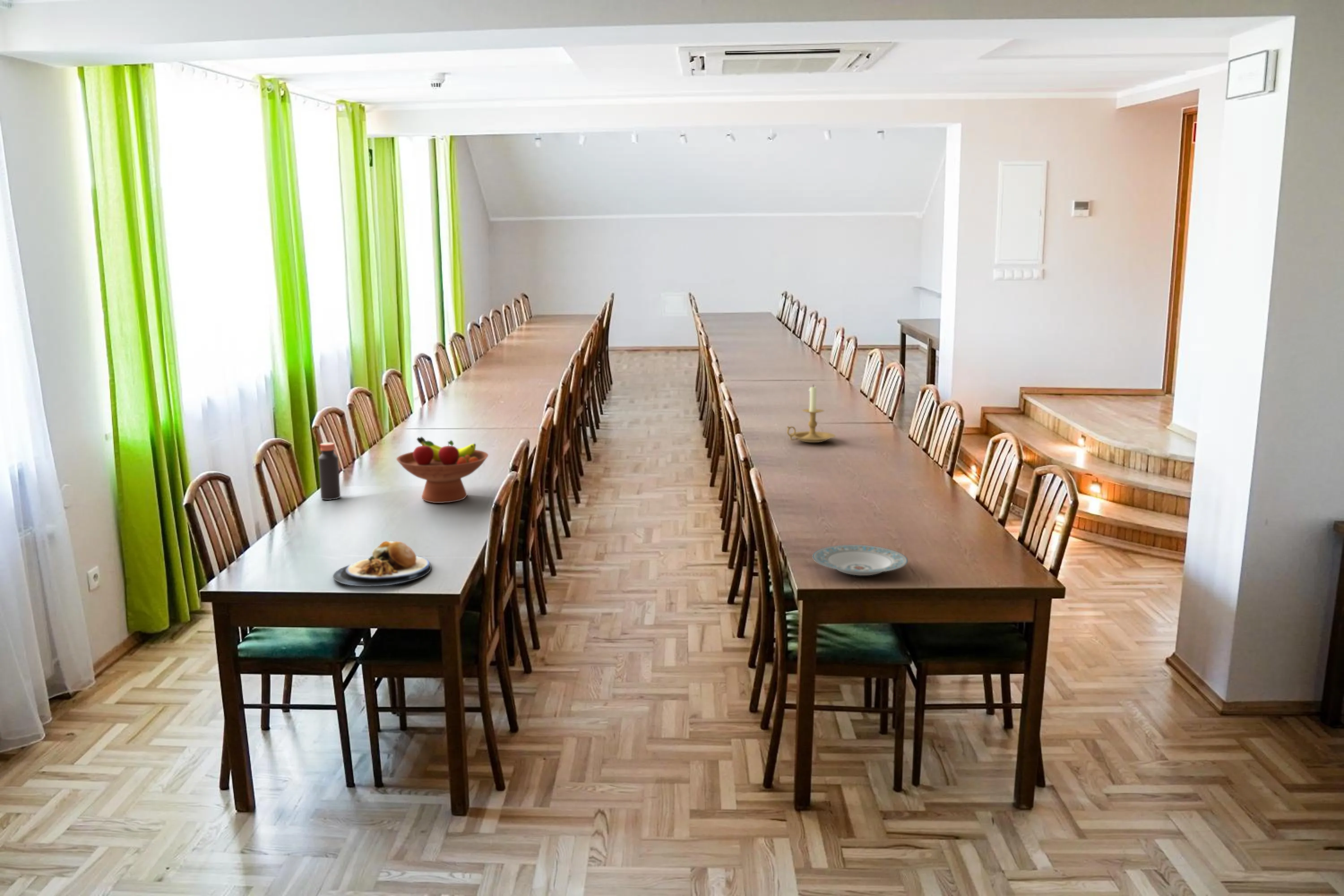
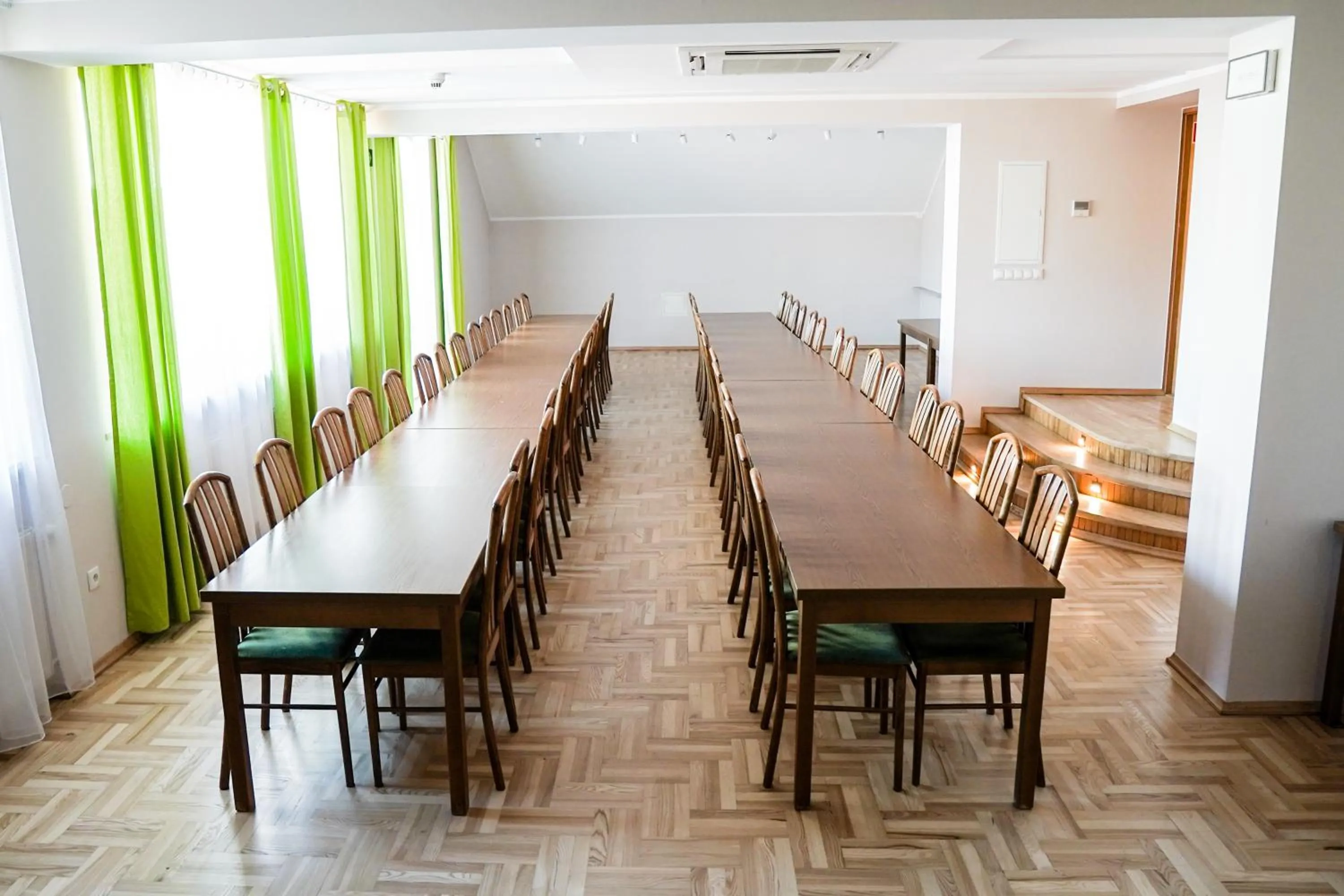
- candle holder (812, 413)
- plate (382, 559)
- bottle (329, 471)
- plate (859, 563)
- fruit bowl (443, 470)
